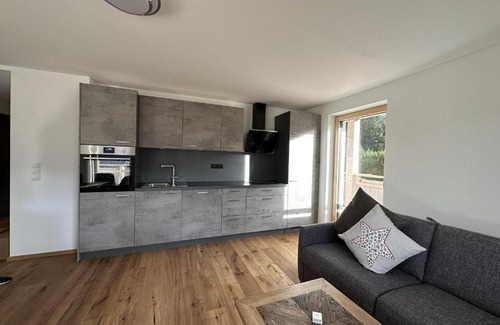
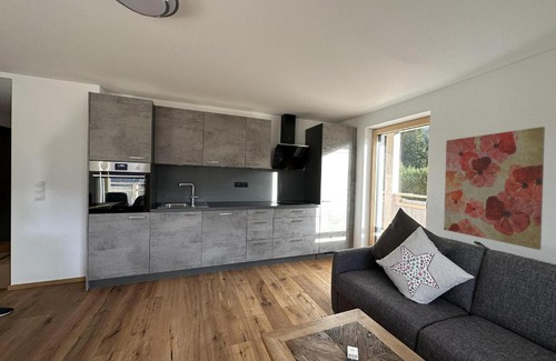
+ wall art (486, 185)
